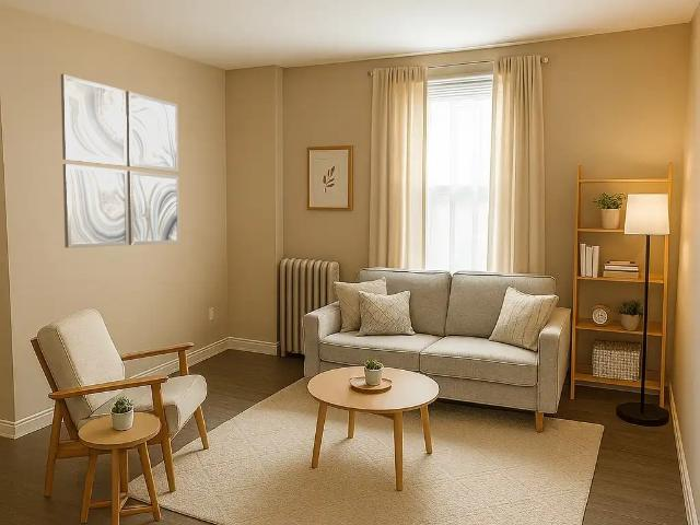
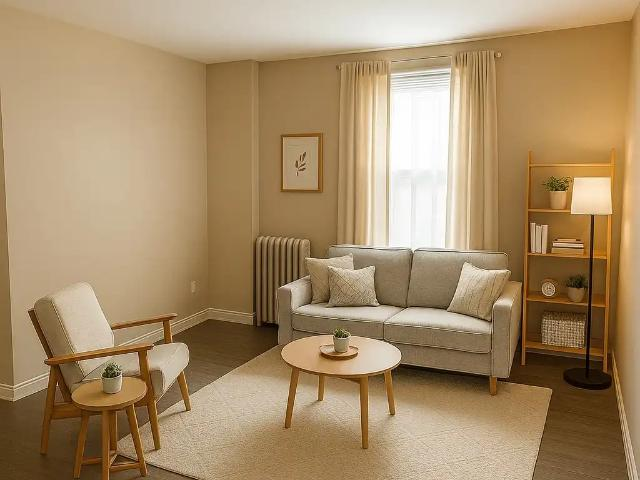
- wall art (127, 171)
